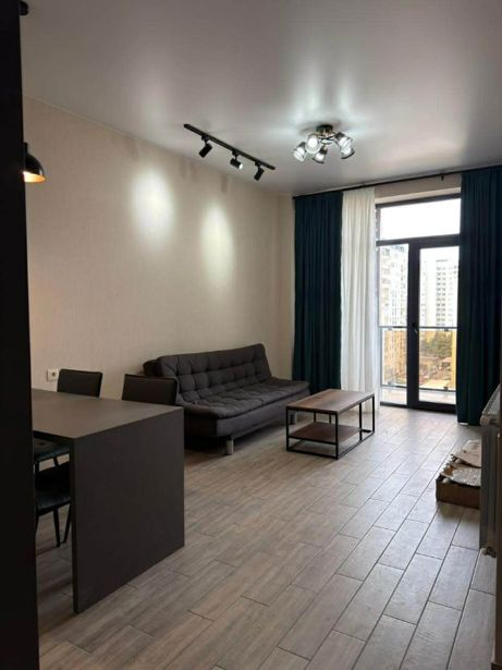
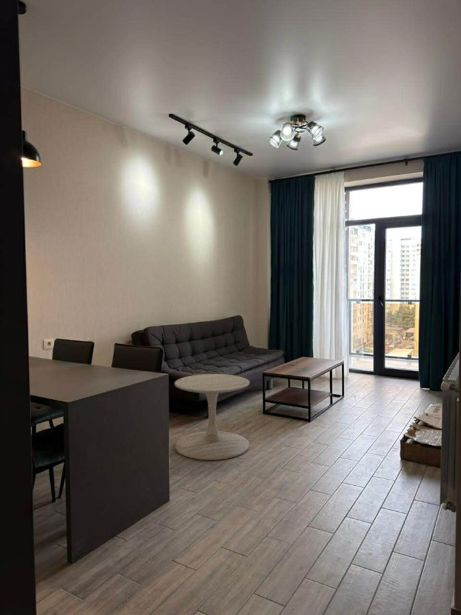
+ side table (212, 413)
